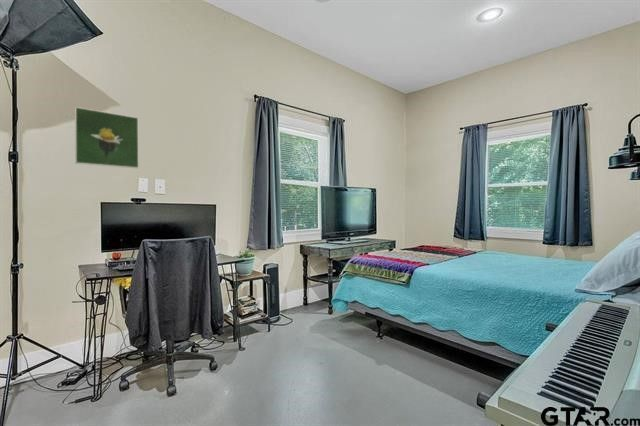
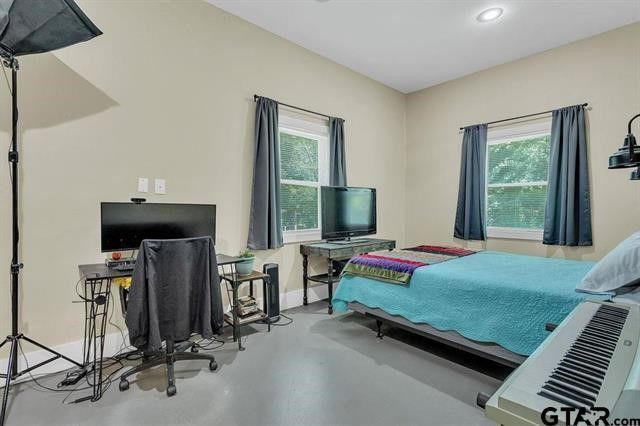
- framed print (108, 139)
